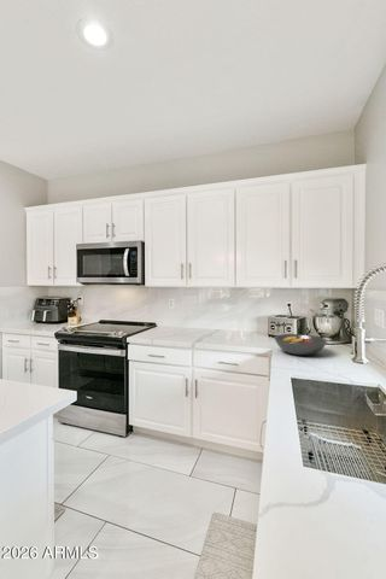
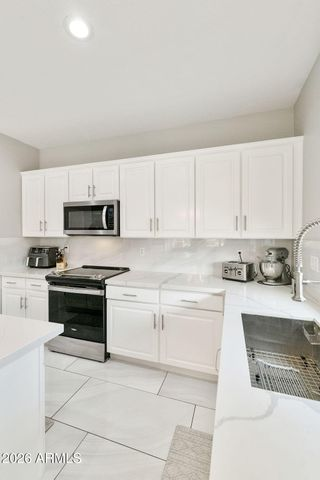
- fruit bowl (299, 343)
